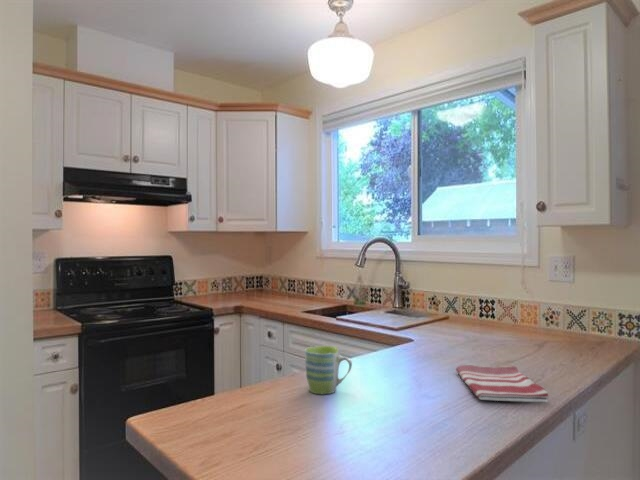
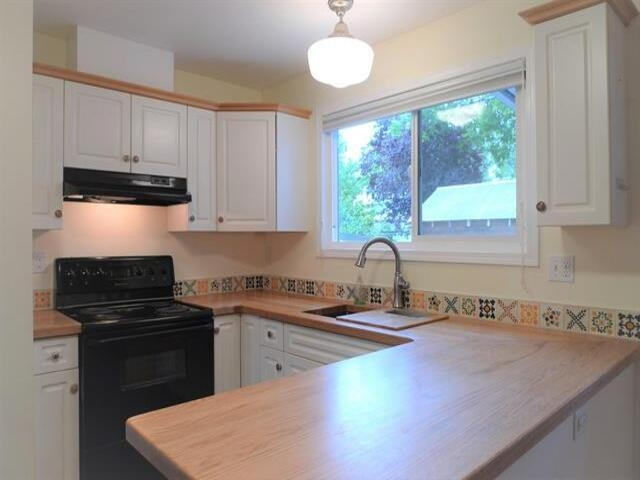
- mug (328, 369)
- dish towel (498, 381)
